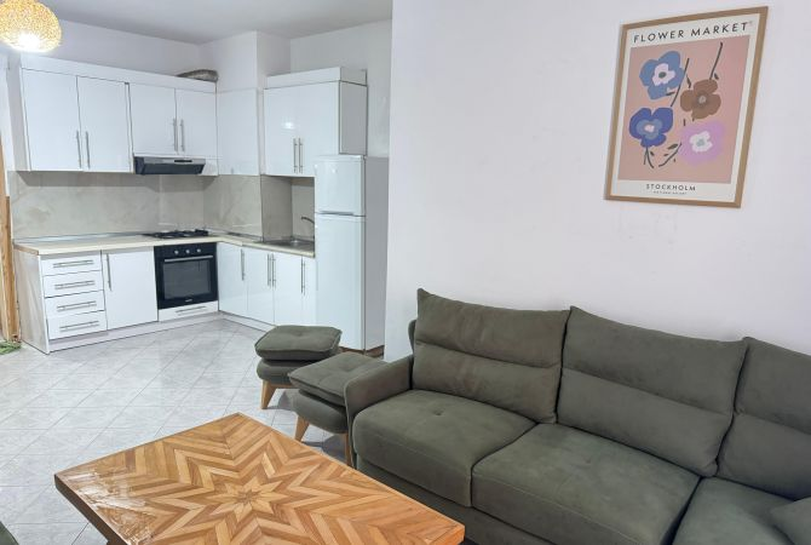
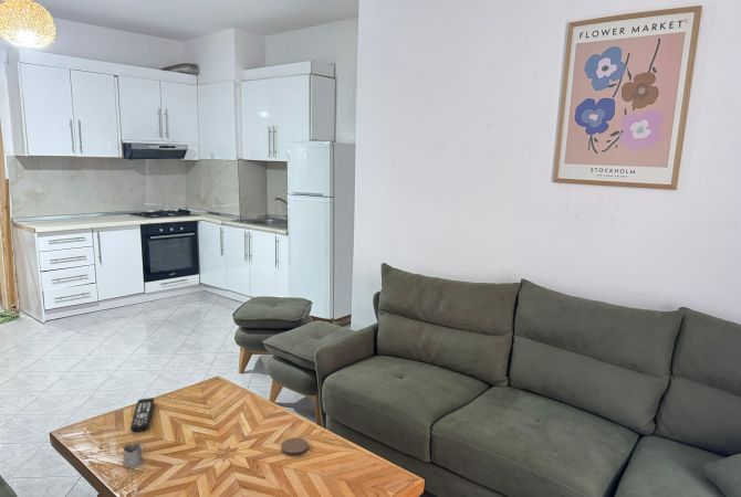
+ tea glass holder (133, 450)
+ remote control (143, 414)
+ coaster (294, 446)
